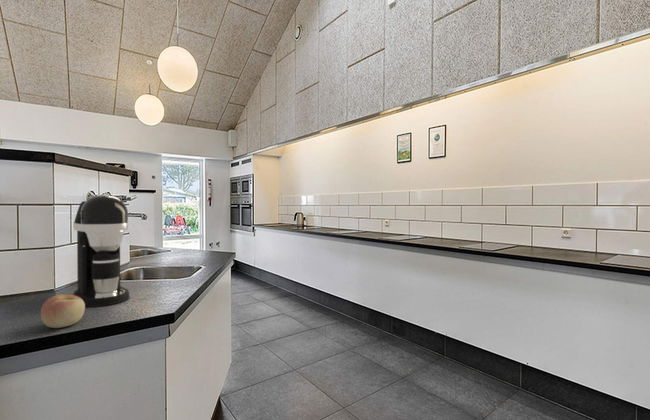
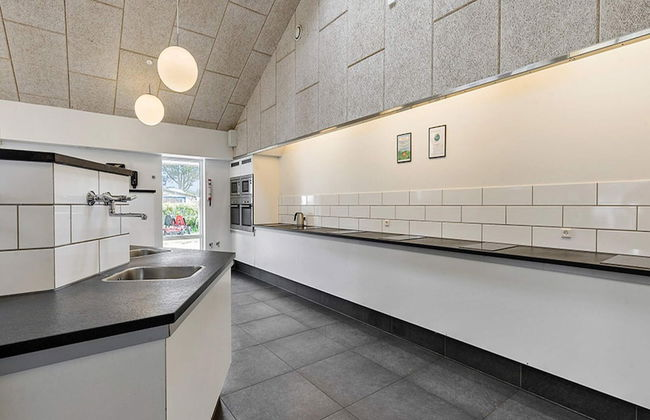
- coffee maker (101, 246)
- apple (64, 309)
